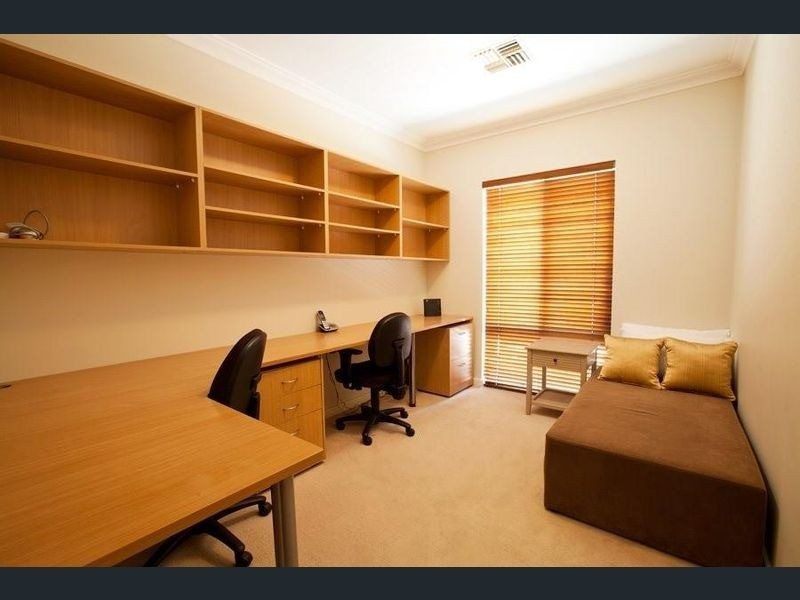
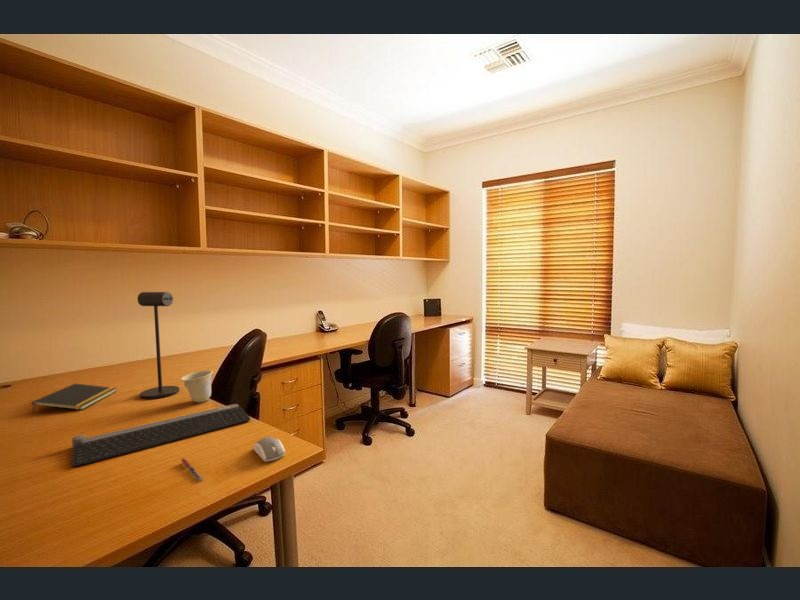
+ pen (191, 468)
+ desk lamp (157, 343)
+ computer mouse (268, 445)
+ cup (197, 387)
+ computer keyboard (169, 427)
+ notepad (78, 395)
